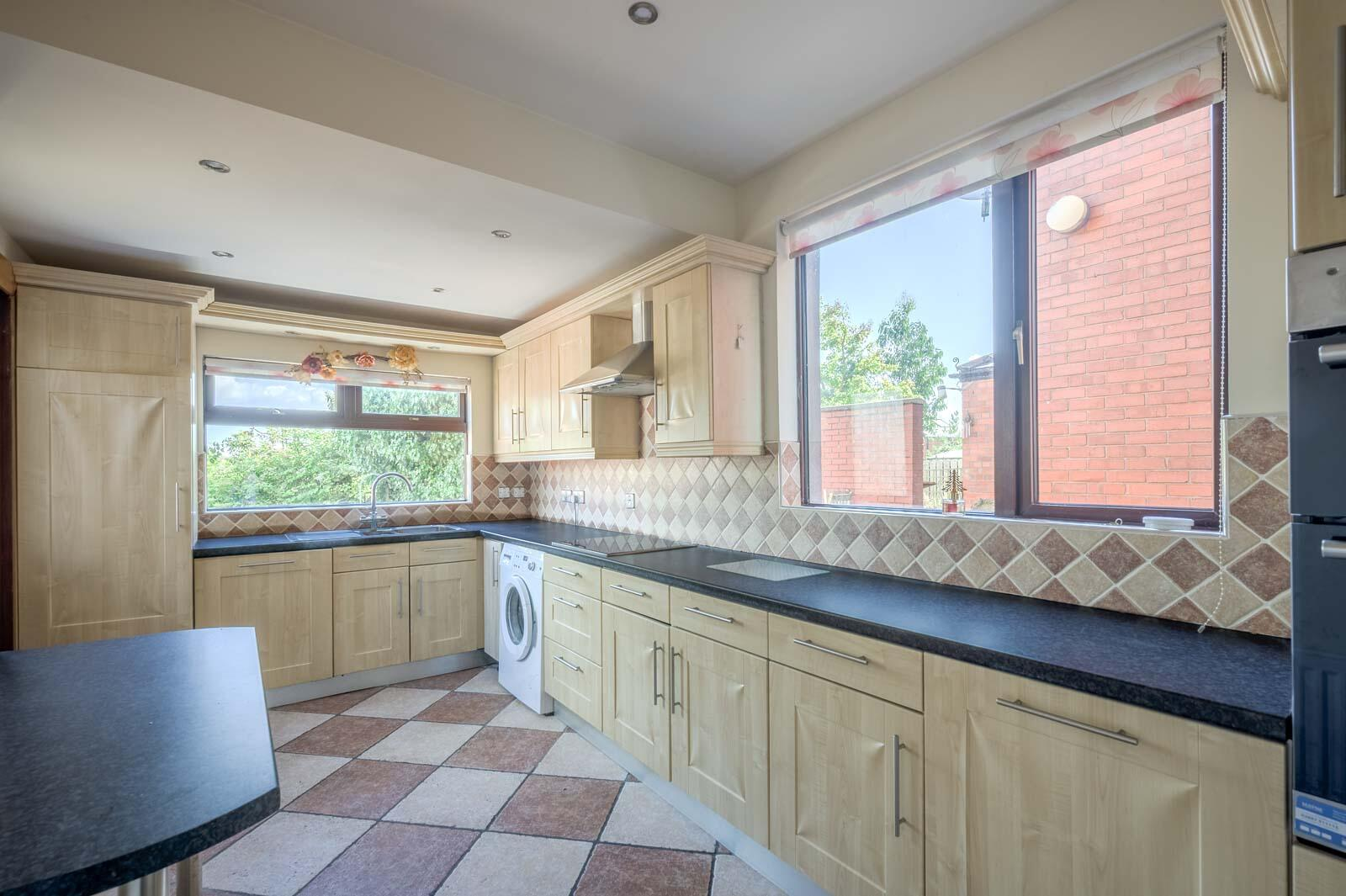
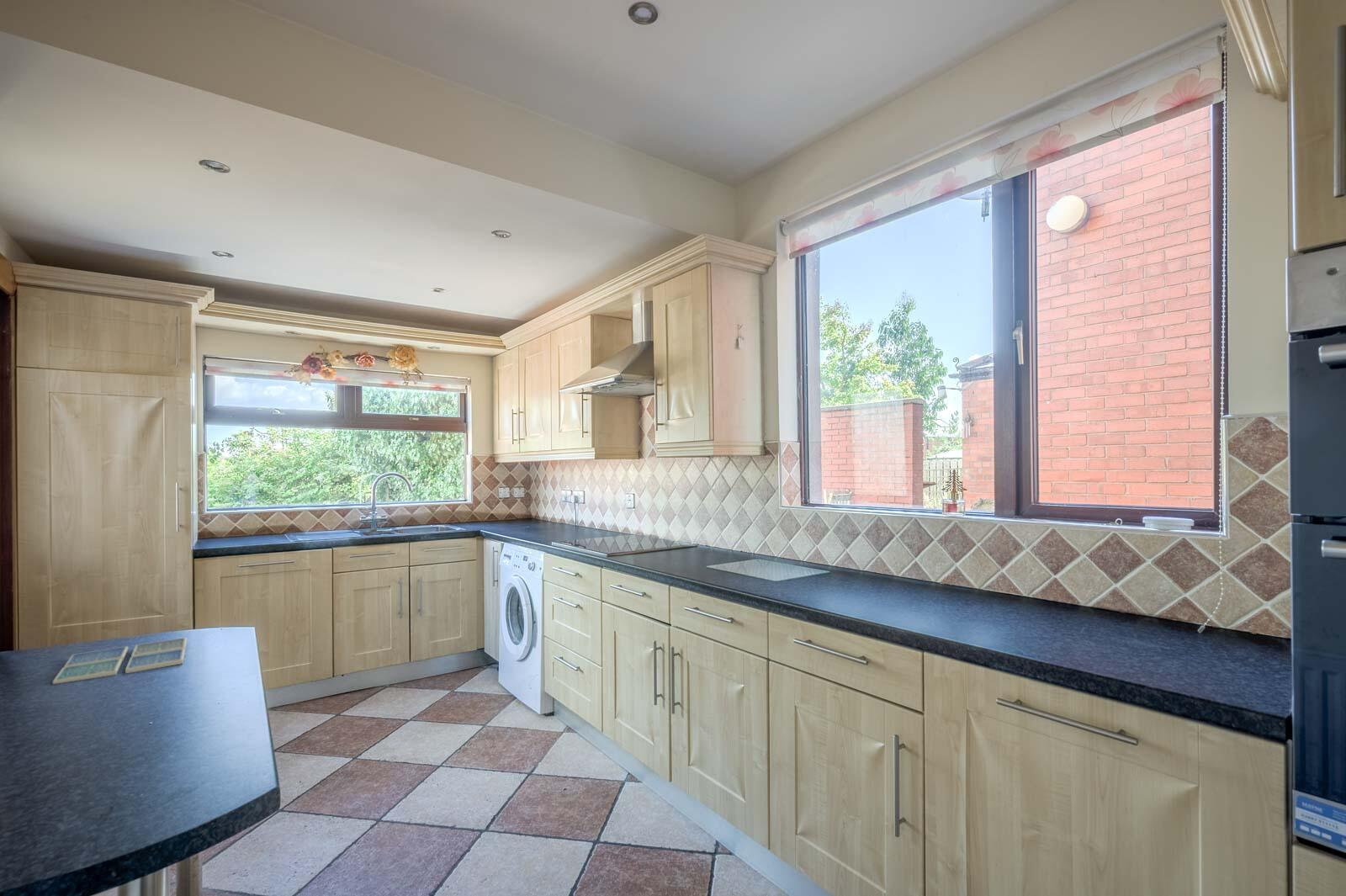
+ drink coaster (124, 658)
